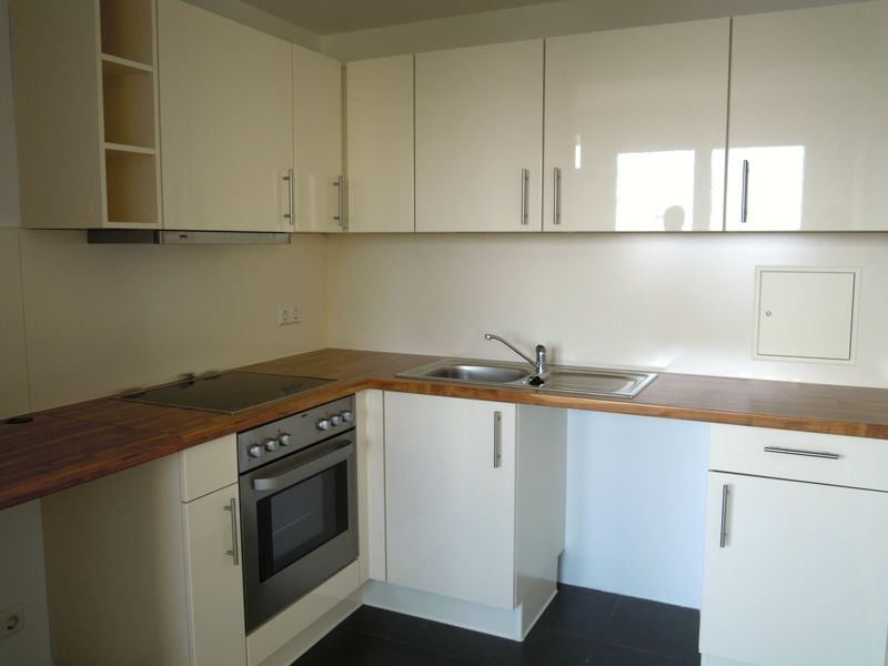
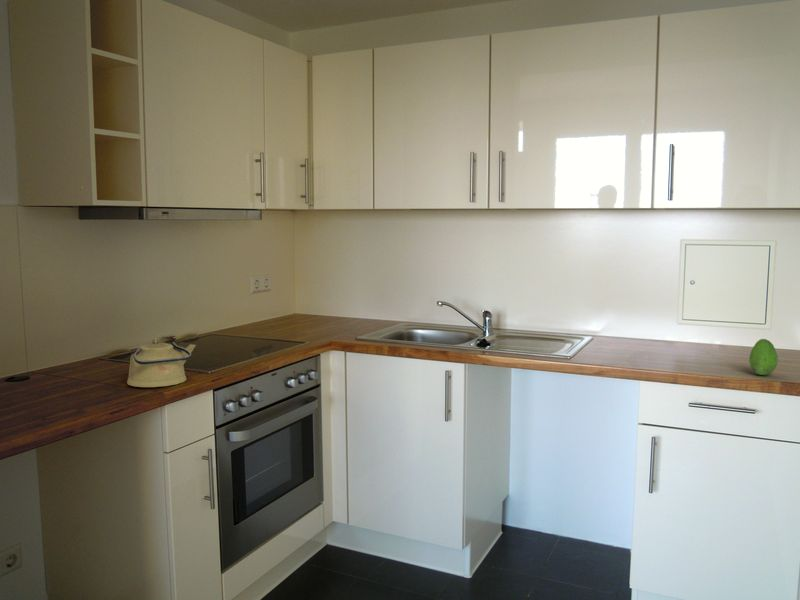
+ fruit (763, 357)
+ kettle (162, 359)
